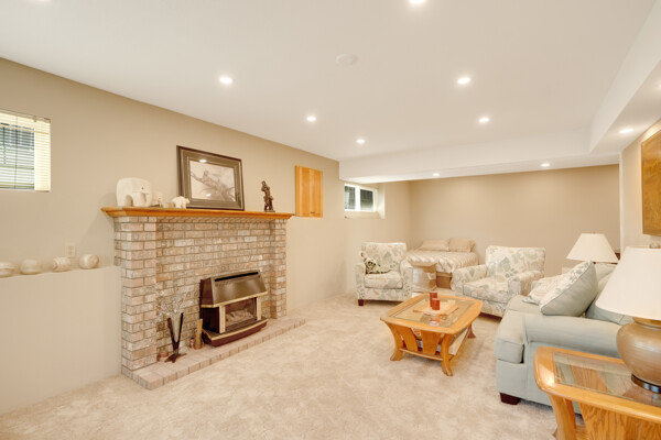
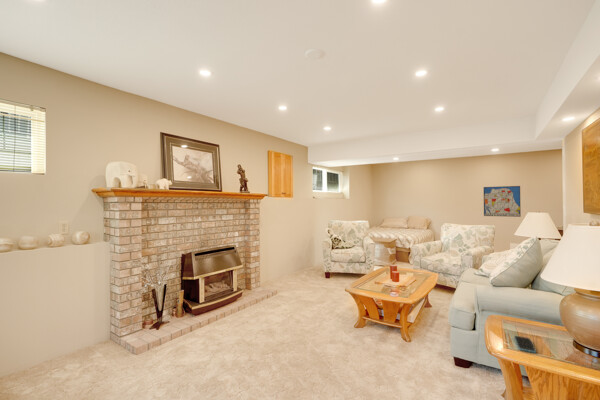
+ wall art (501, 201)
+ smartphone (524, 343)
